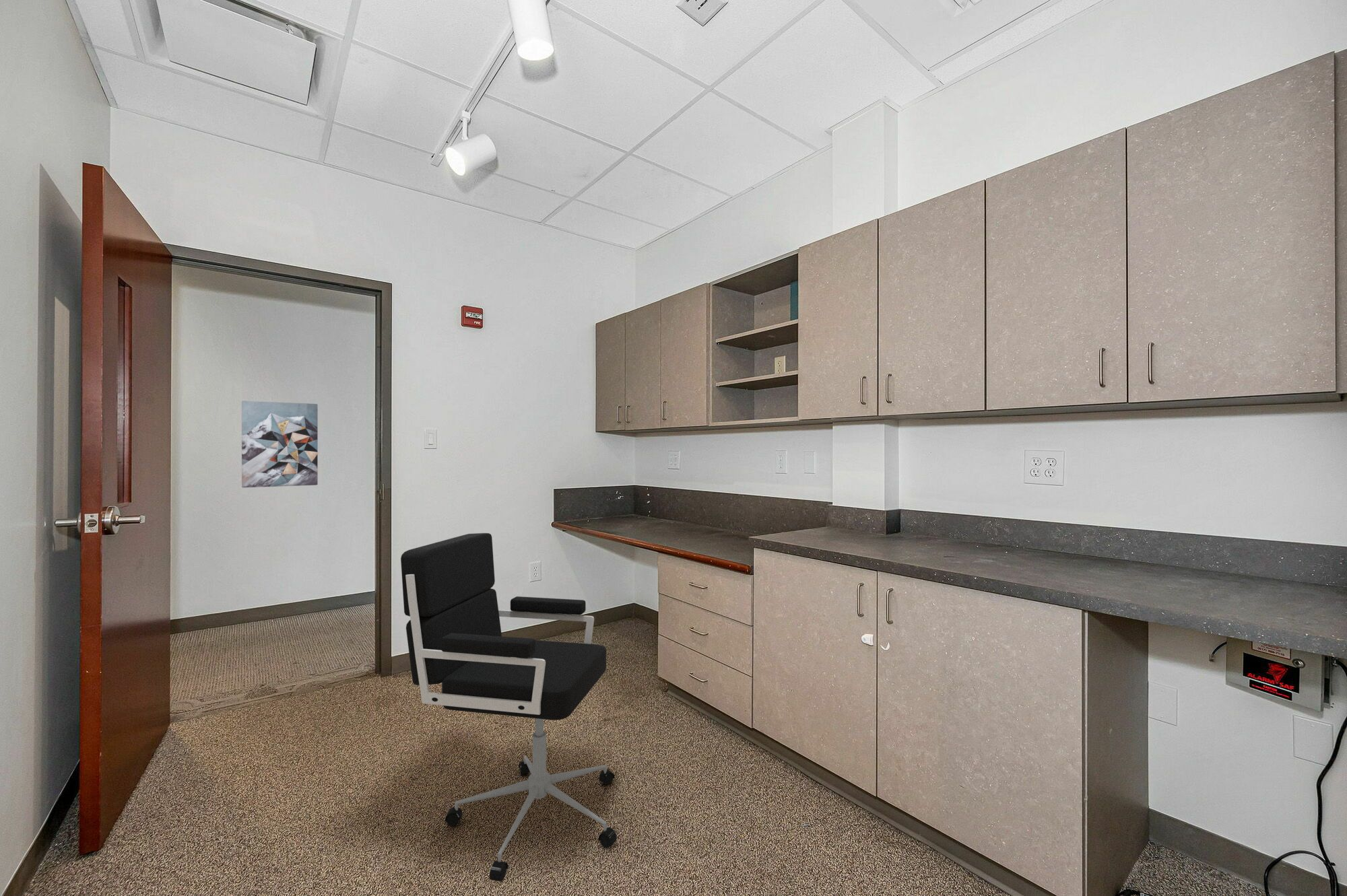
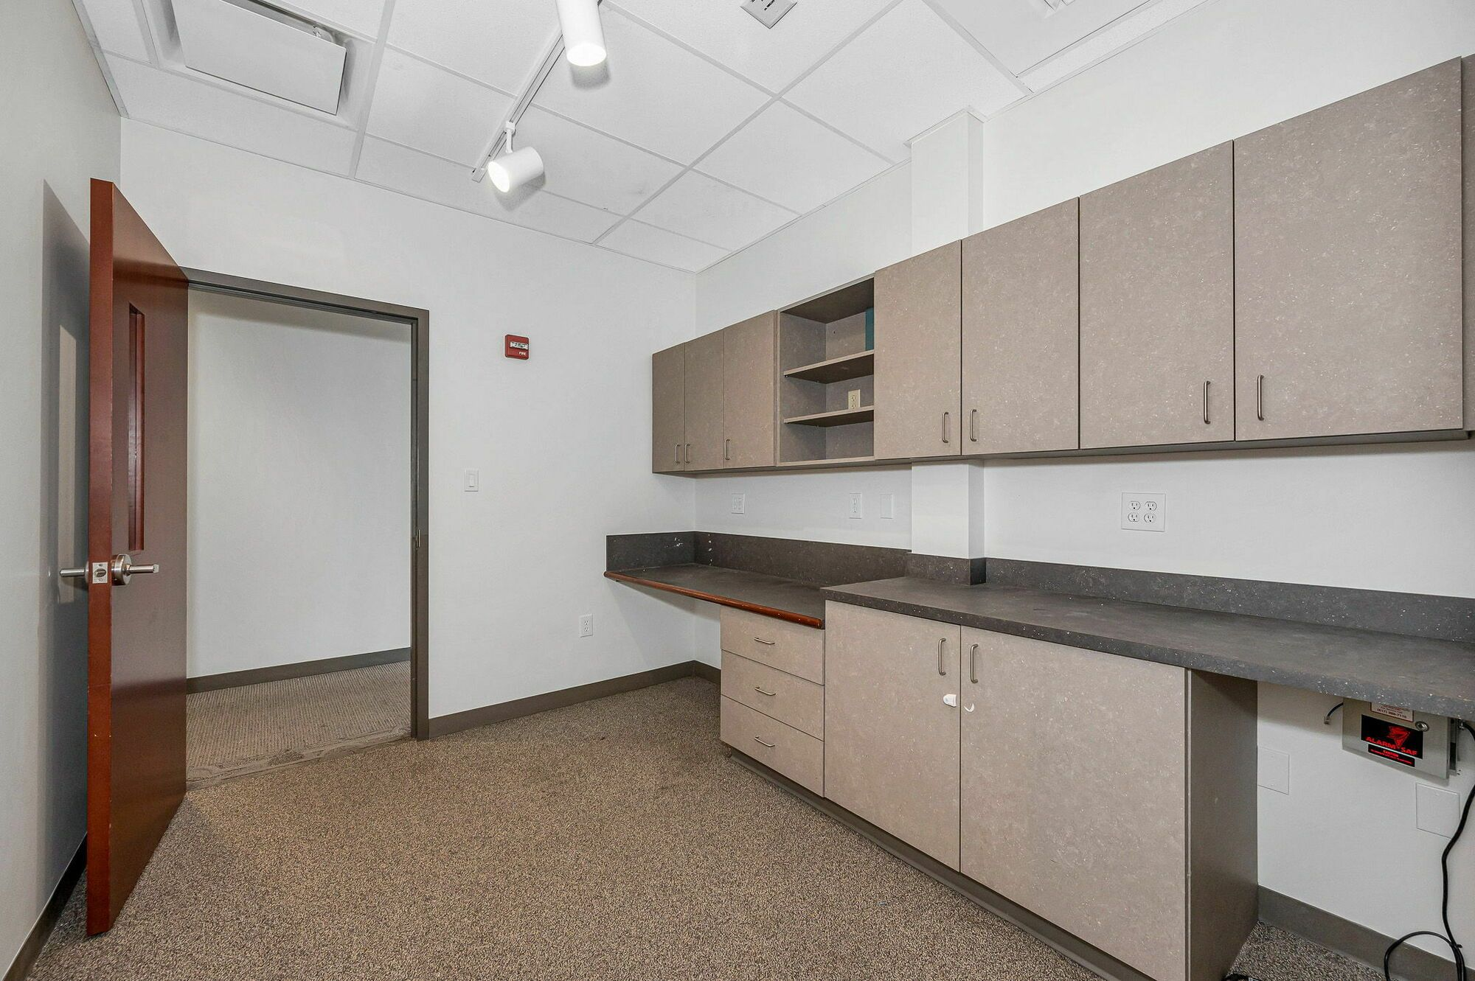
- wall art (281, 444)
- office chair (517, 677)
